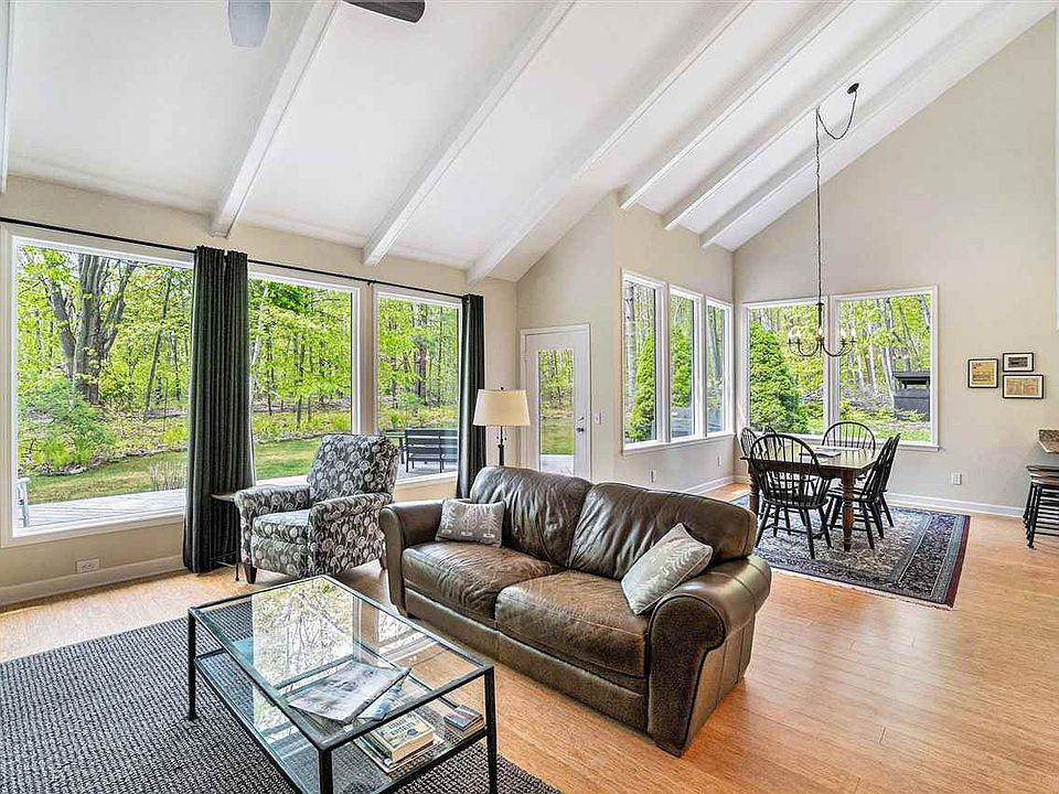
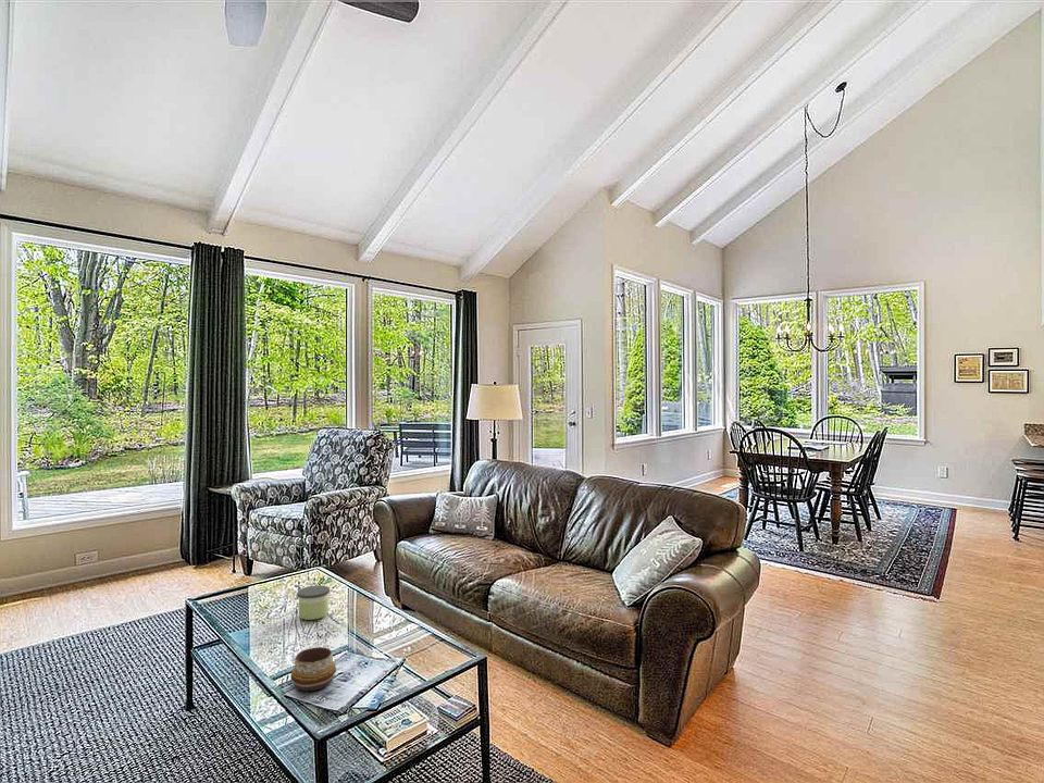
+ candle (313, 602)
+ decorative bowl (313, 669)
